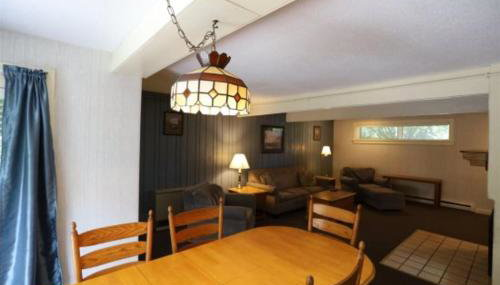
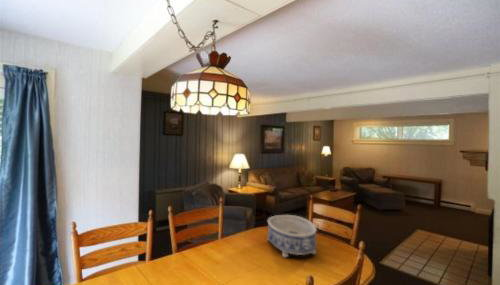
+ decorative bowl (290, 234)
